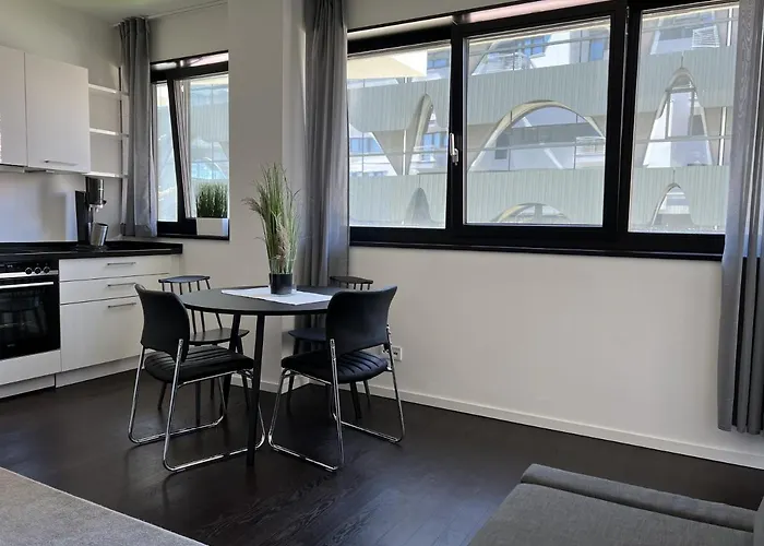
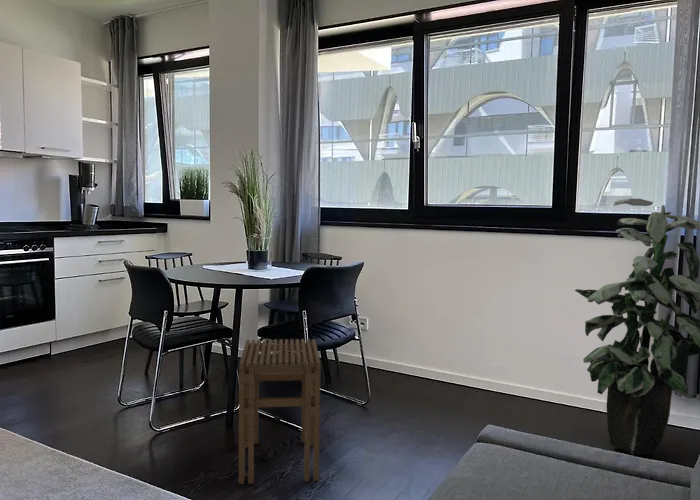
+ indoor plant (641, 324)
+ stool (280, 405)
